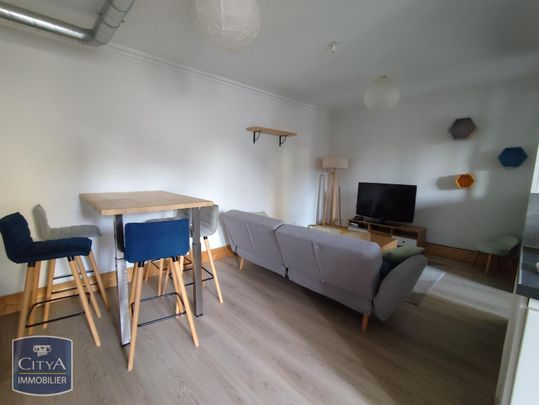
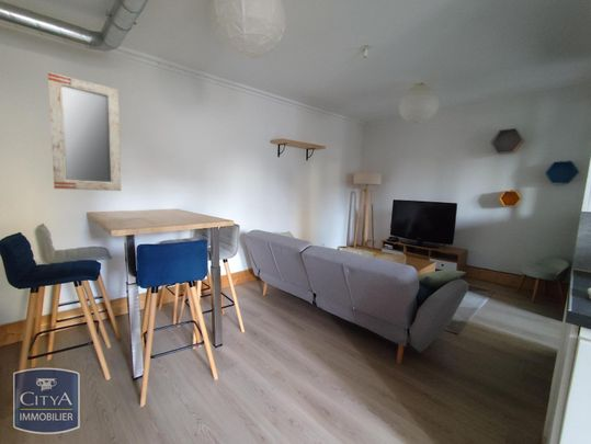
+ home mirror (87, 136)
